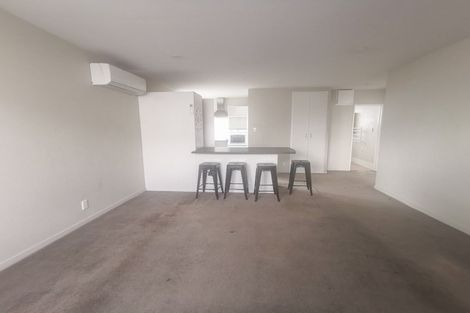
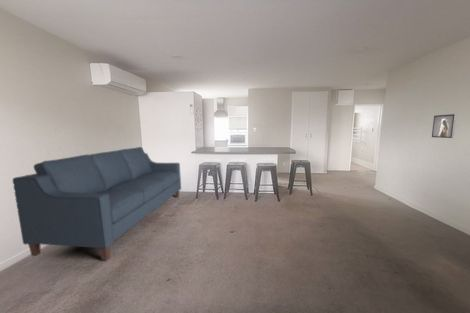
+ sofa (125, 185)
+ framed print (443, 126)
